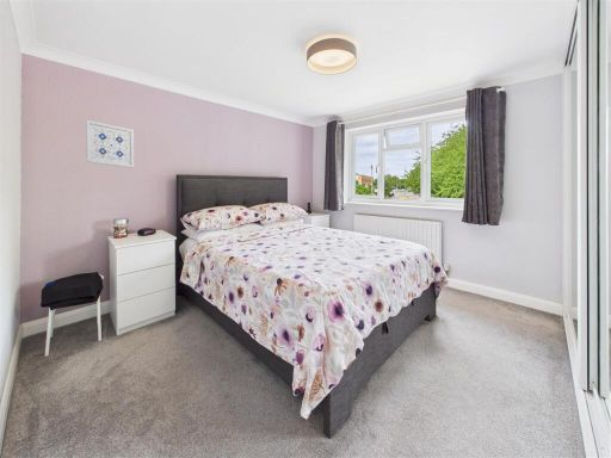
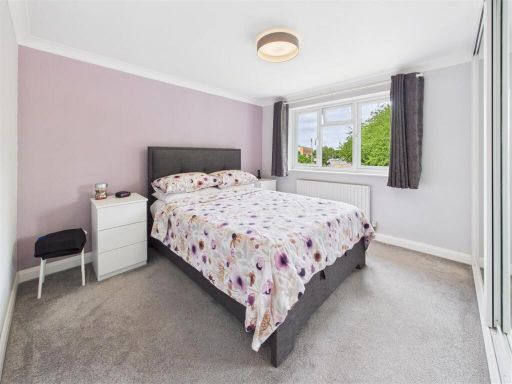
- wall art (111, 144)
